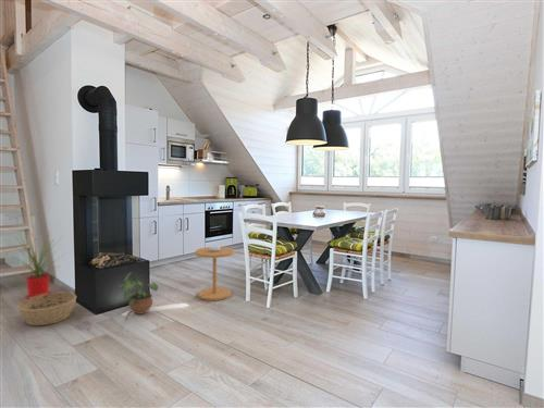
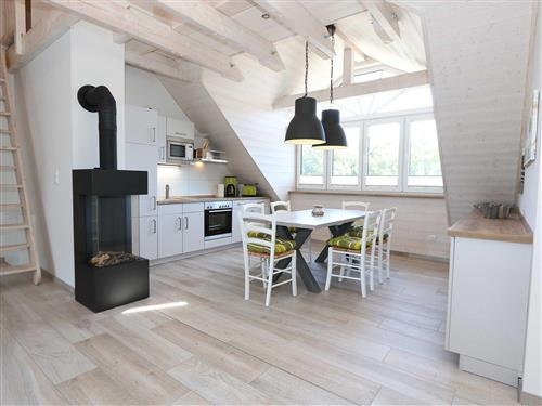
- potted plant (136, 292)
- house plant (38, 263)
- side table (214, 271)
- basket (48, 309)
